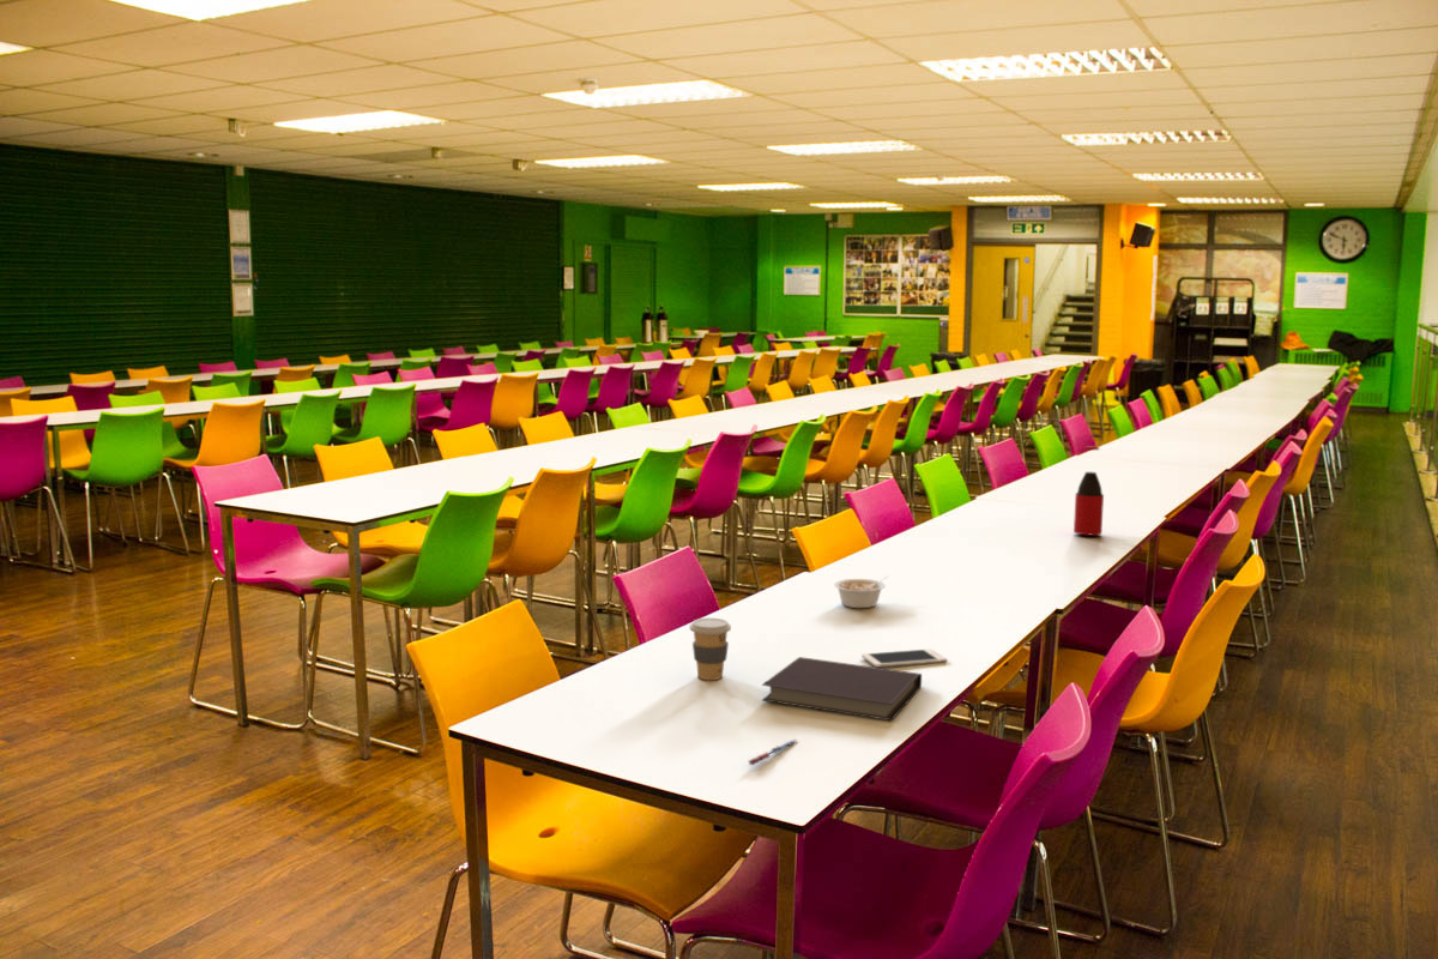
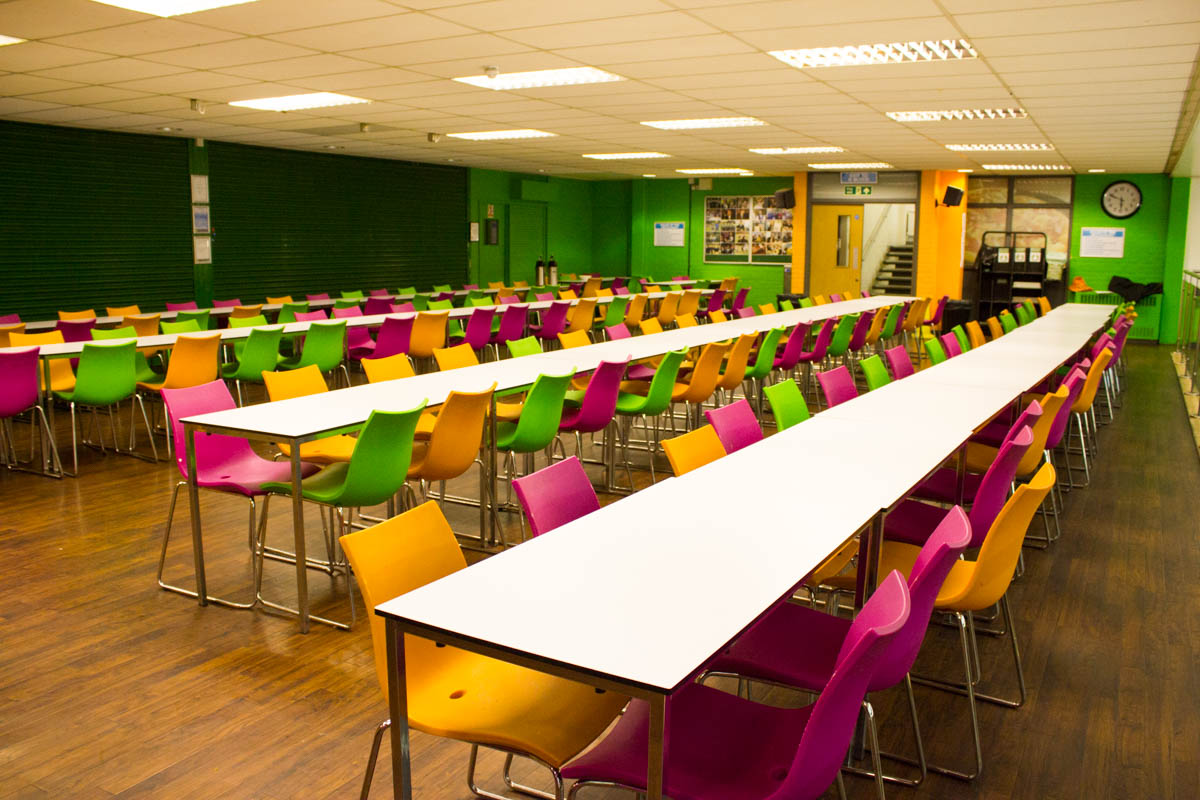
- notebook (842, 686)
- pen (773, 750)
- bottle (1089, 490)
- legume (859, 591)
- coffee cup (709, 649)
- cell phone (904, 657)
